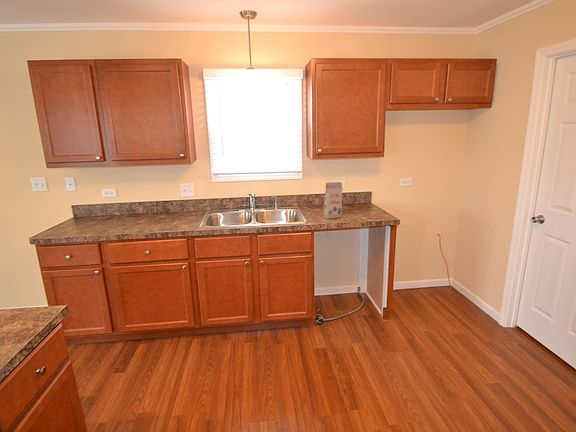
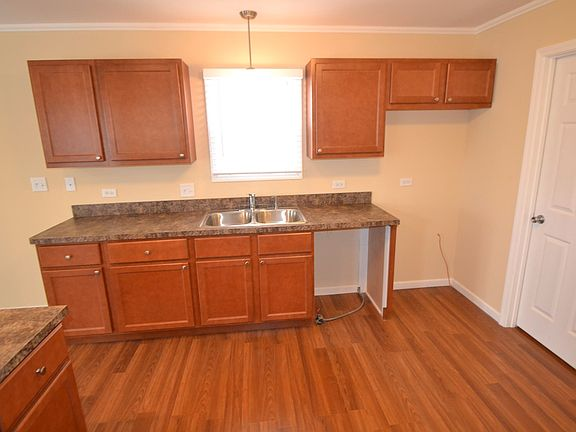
- gift box (332, 199)
